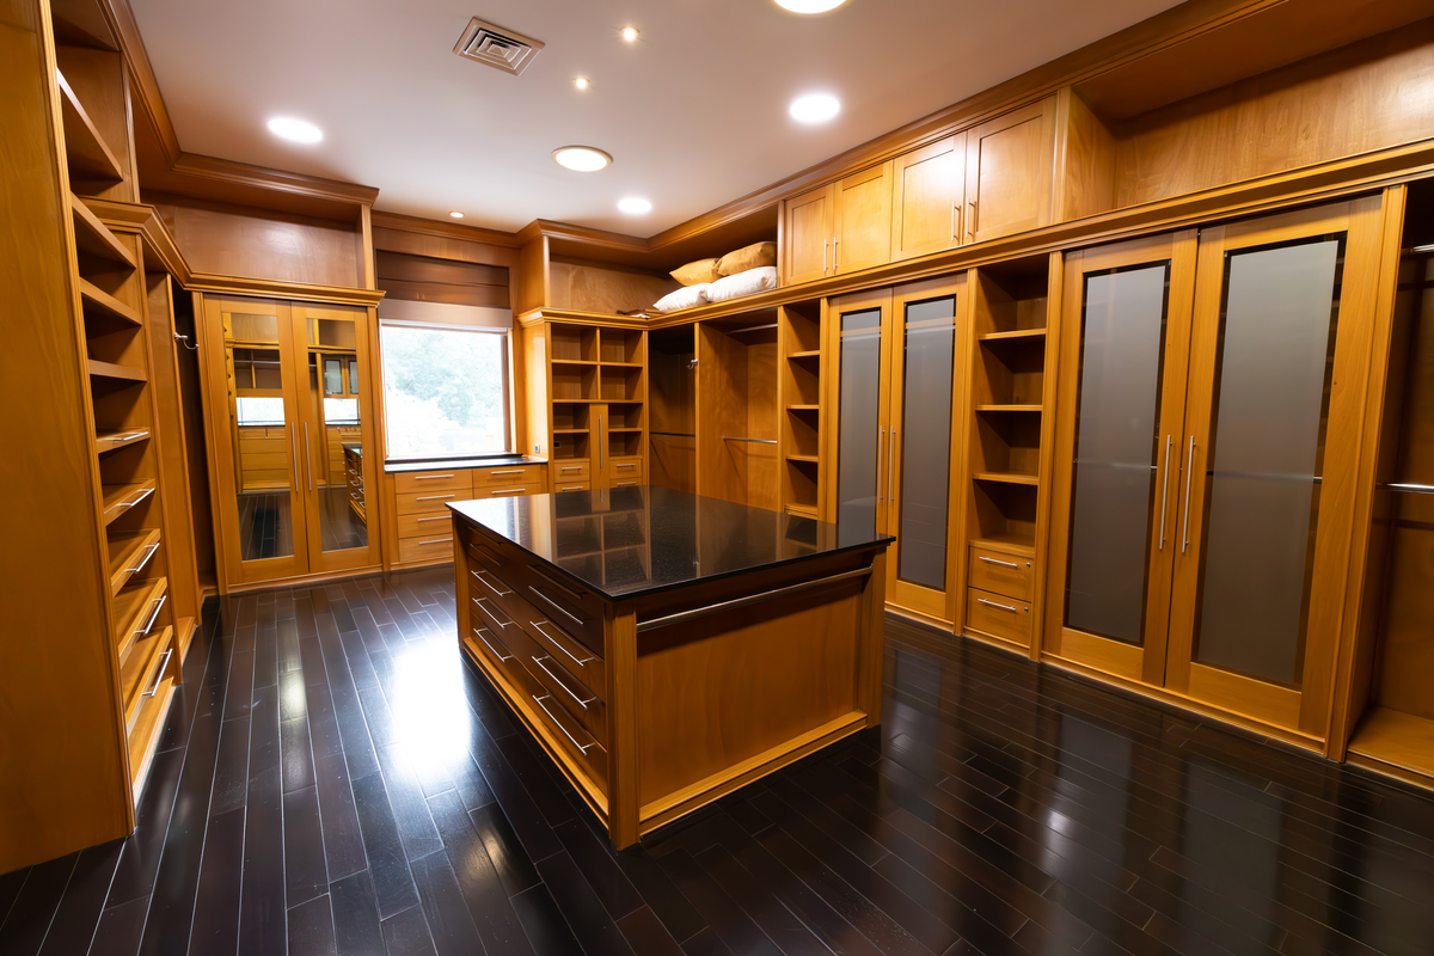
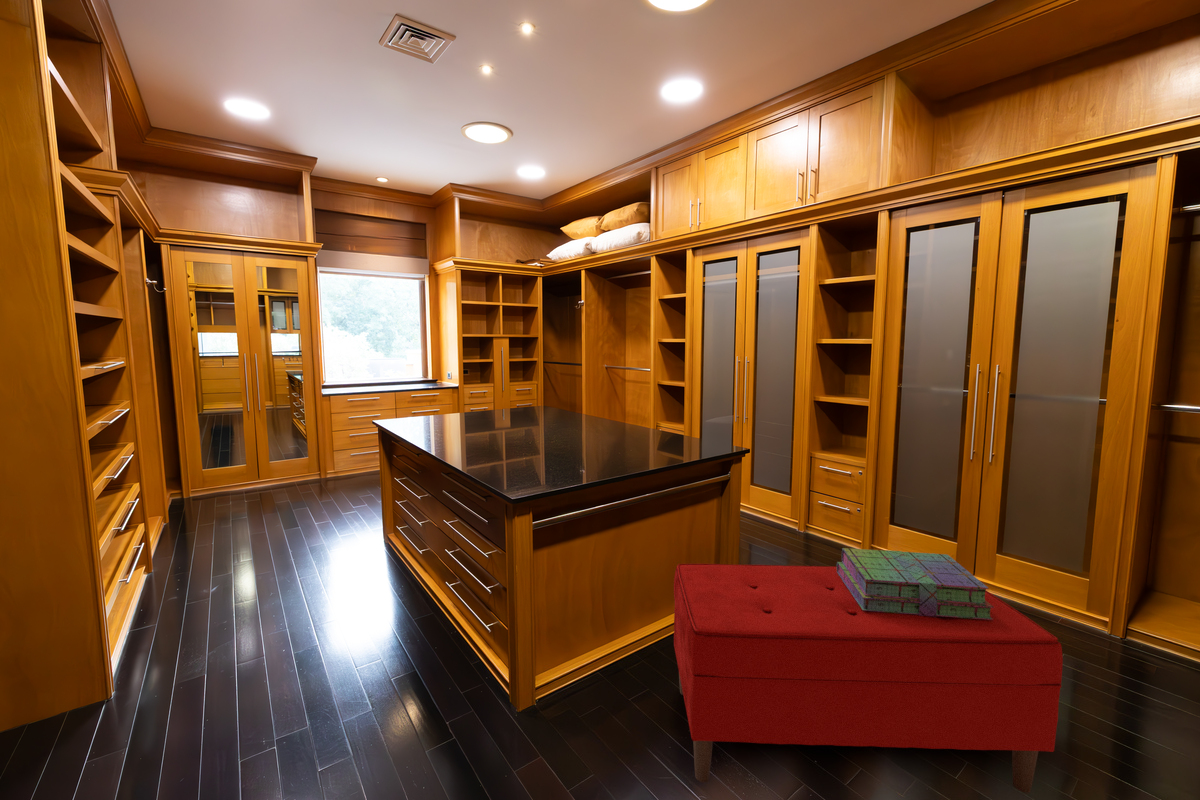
+ stack of books (907, 579)
+ bench (836, 665)
